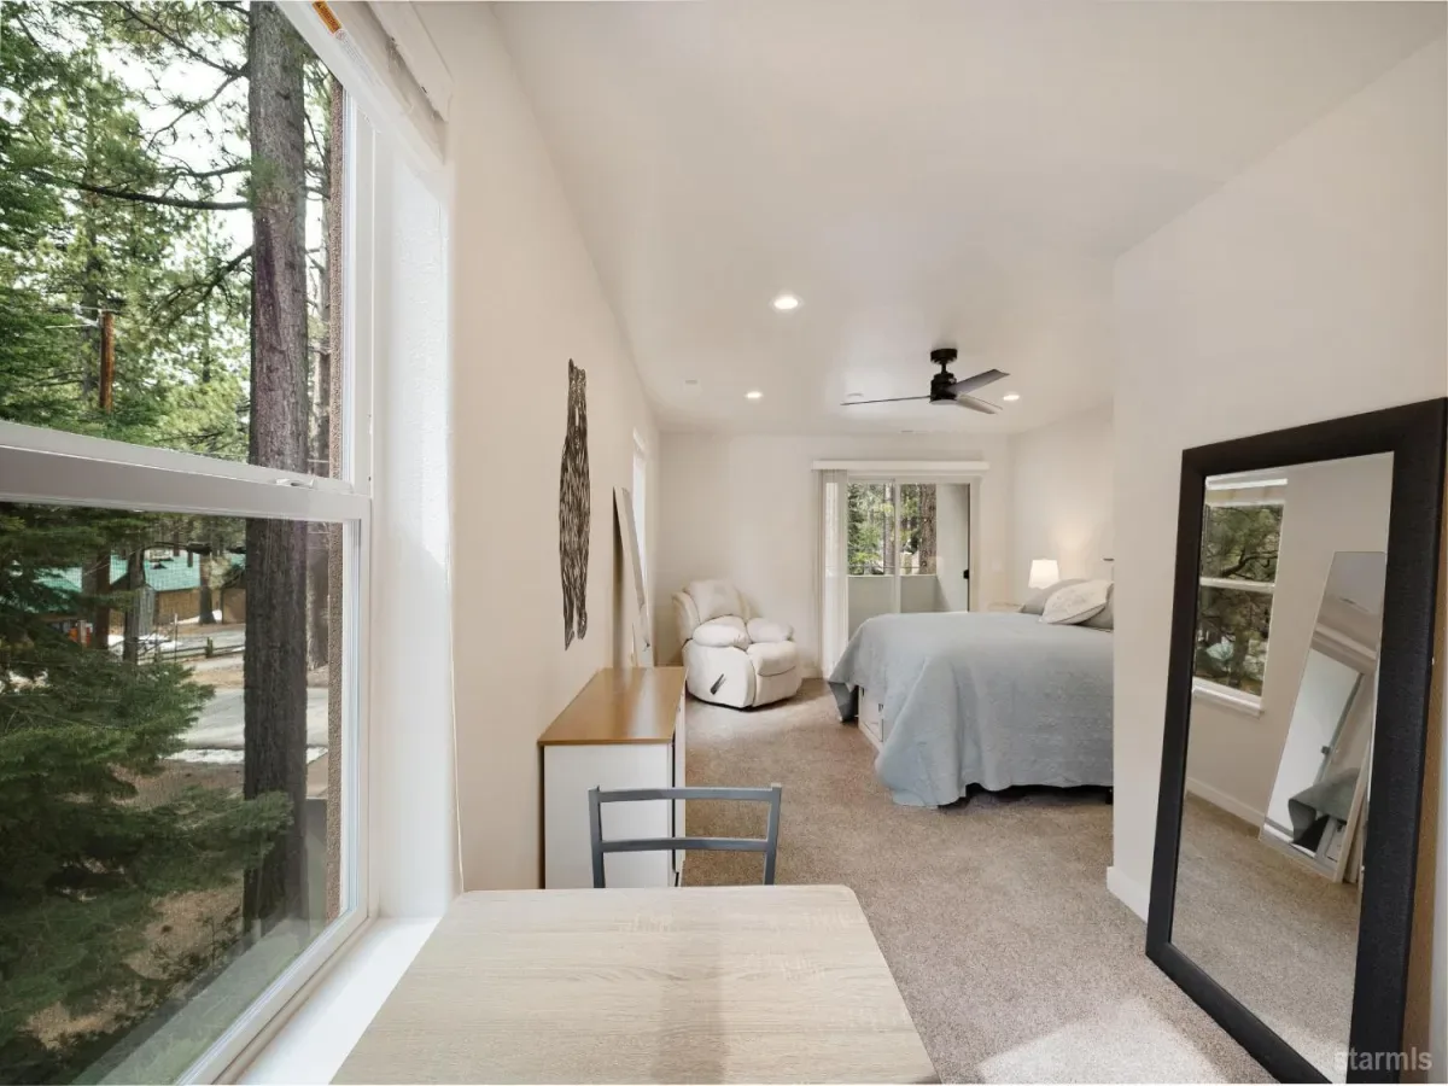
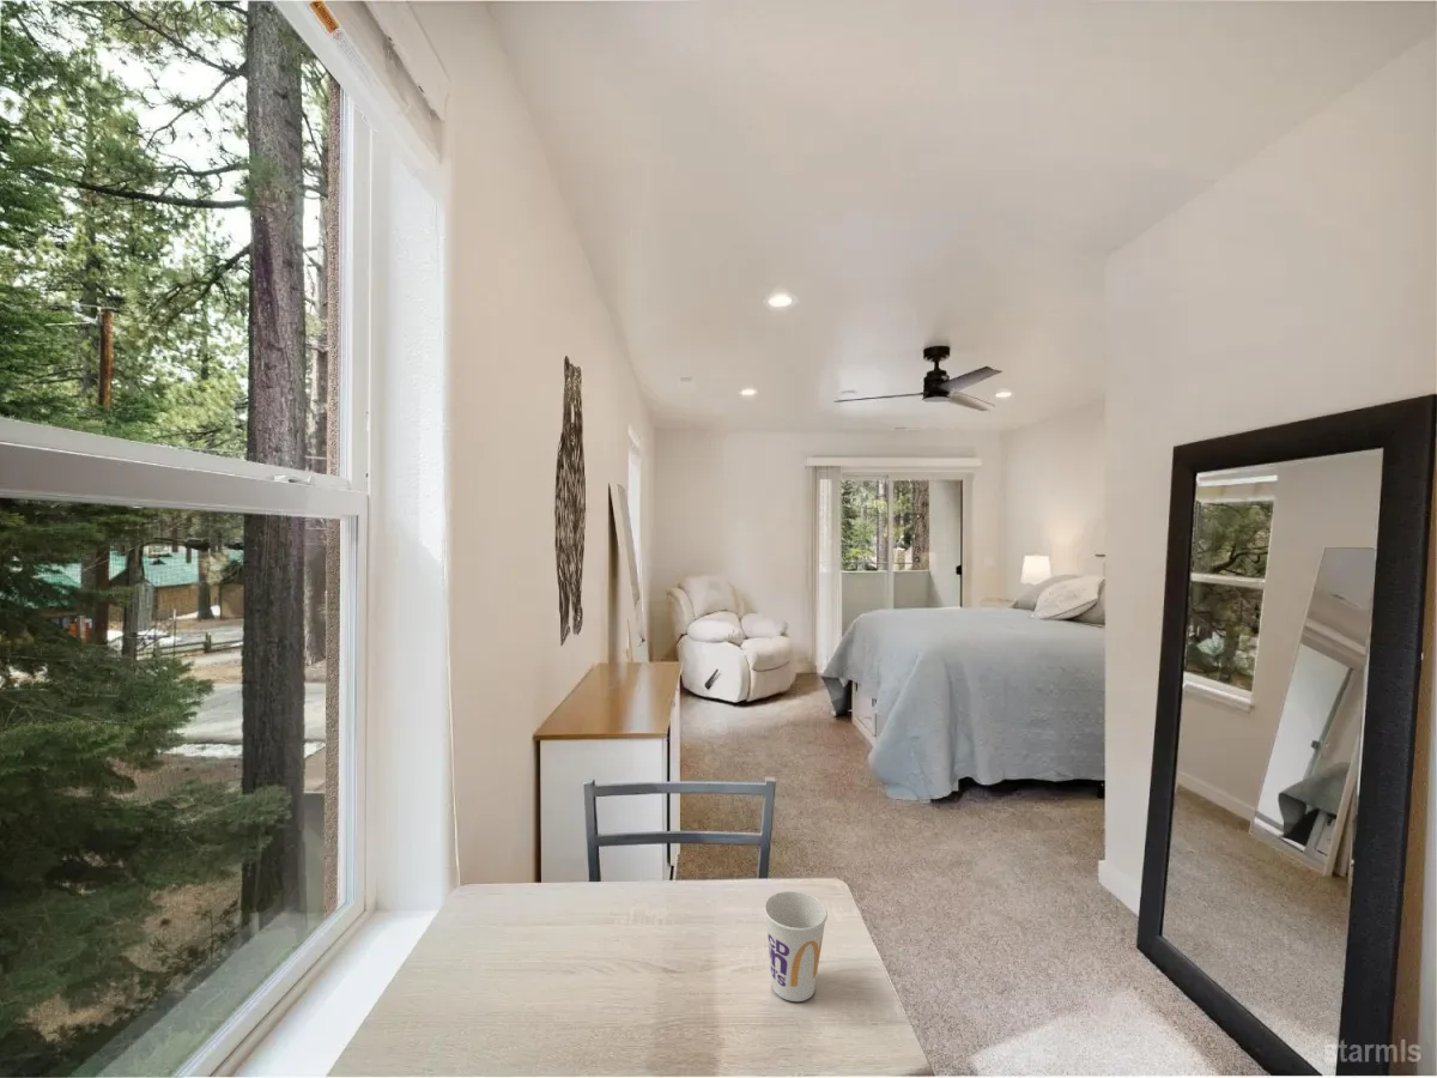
+ cup (794, 946)
